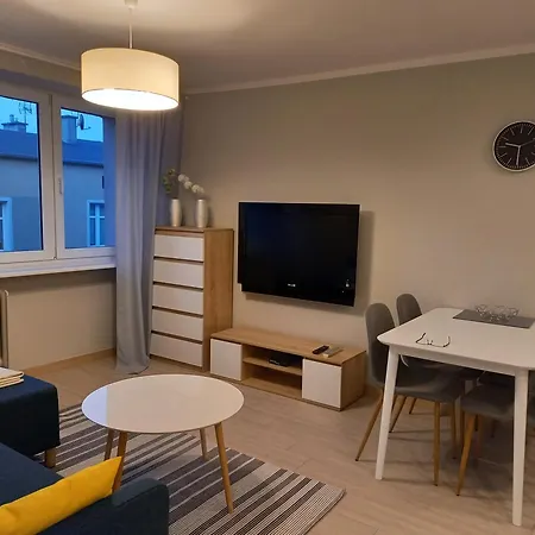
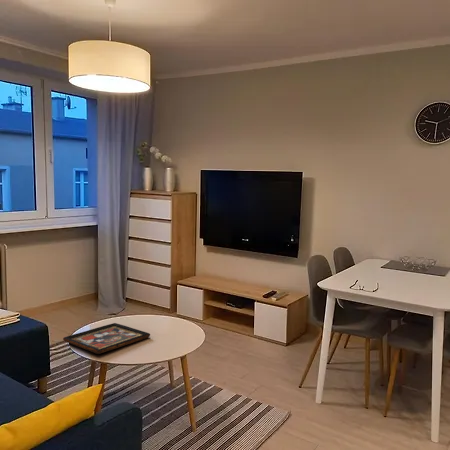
+ decorative tray (107, 337)
